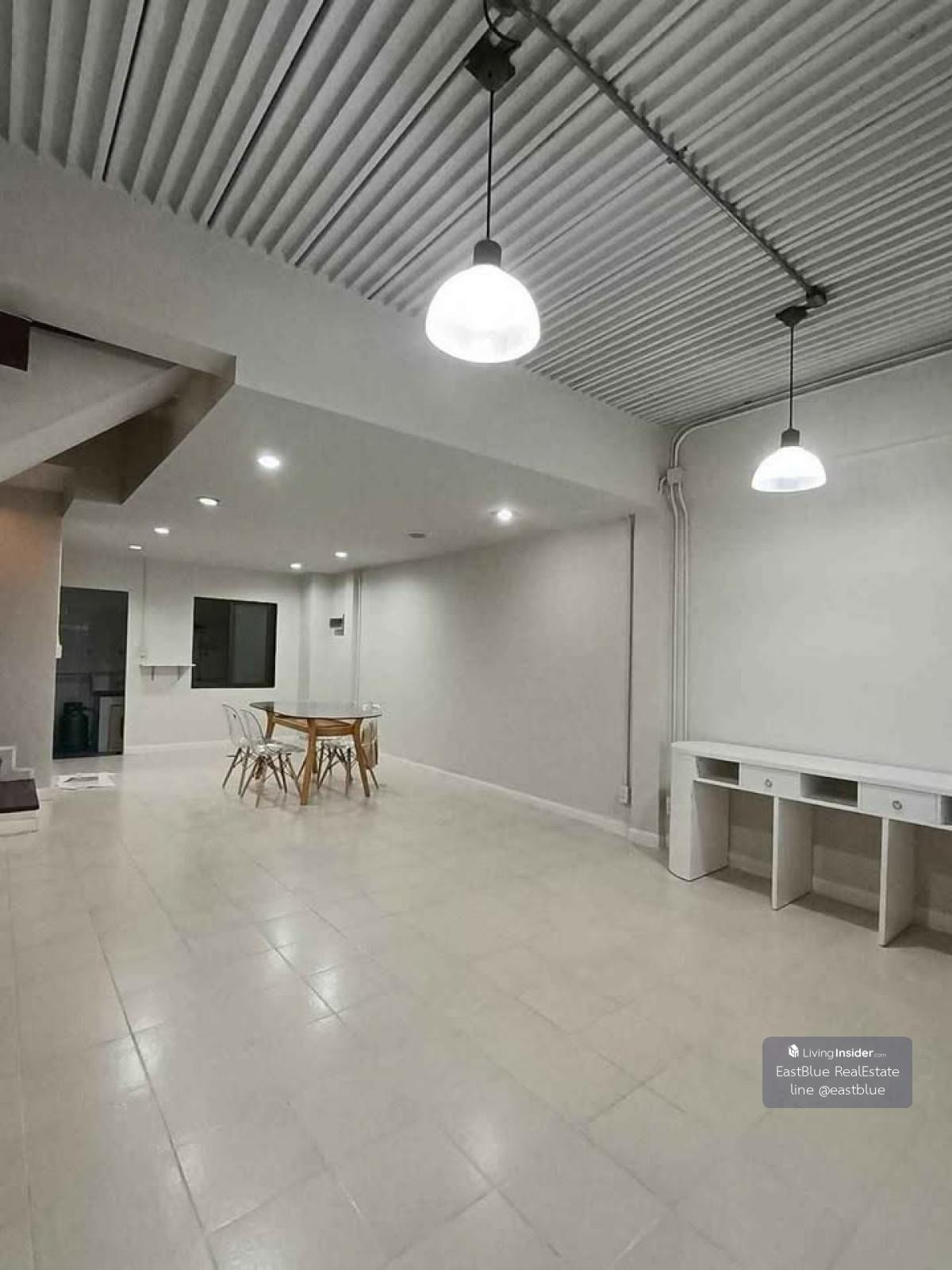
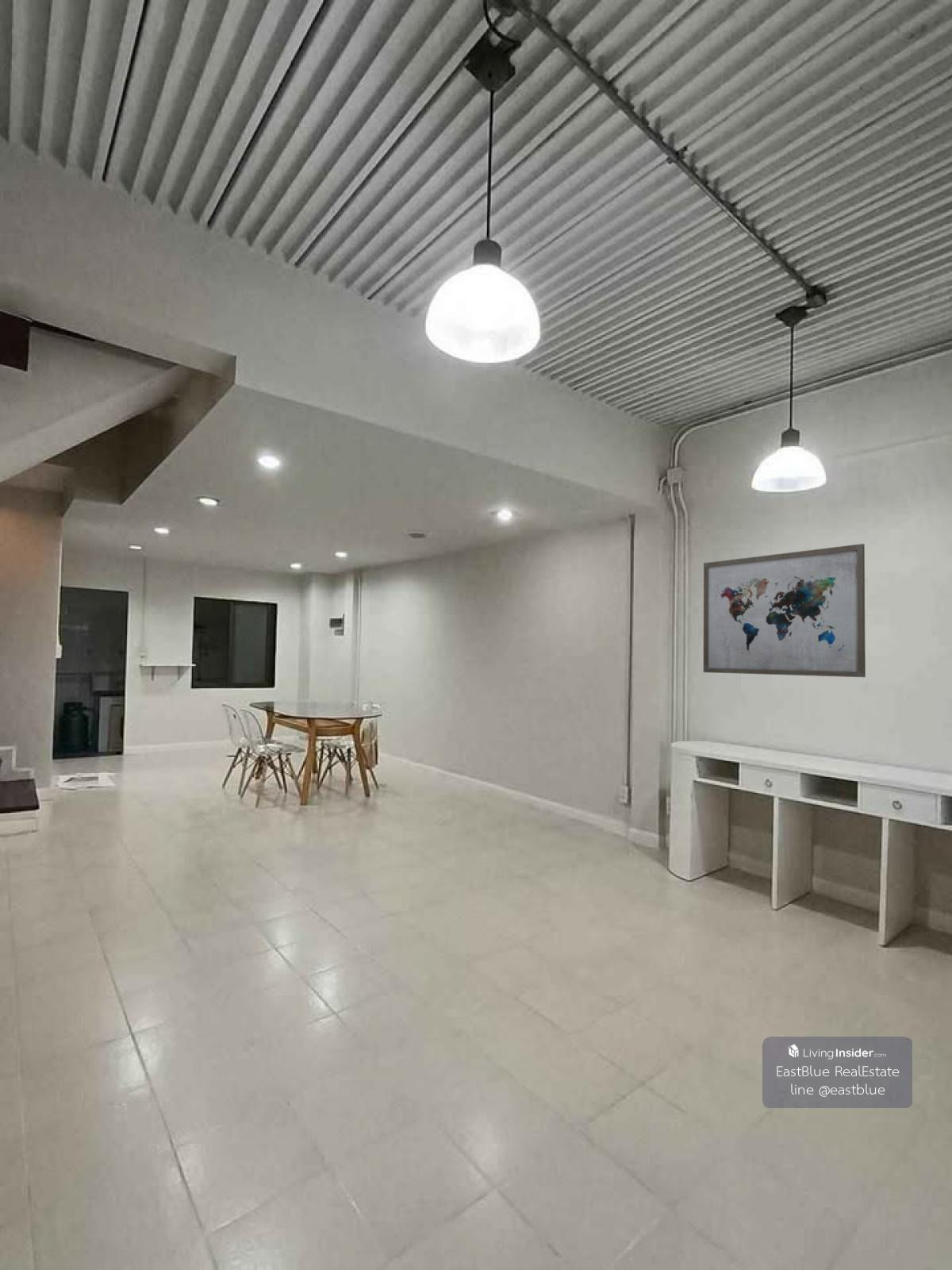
+ wall art (776, 614)
